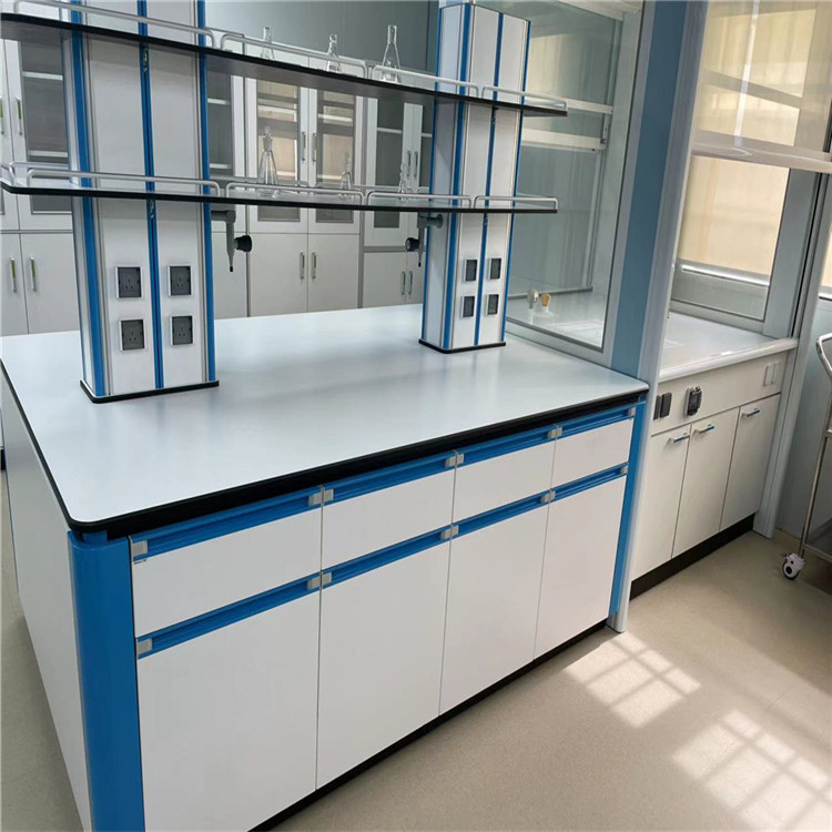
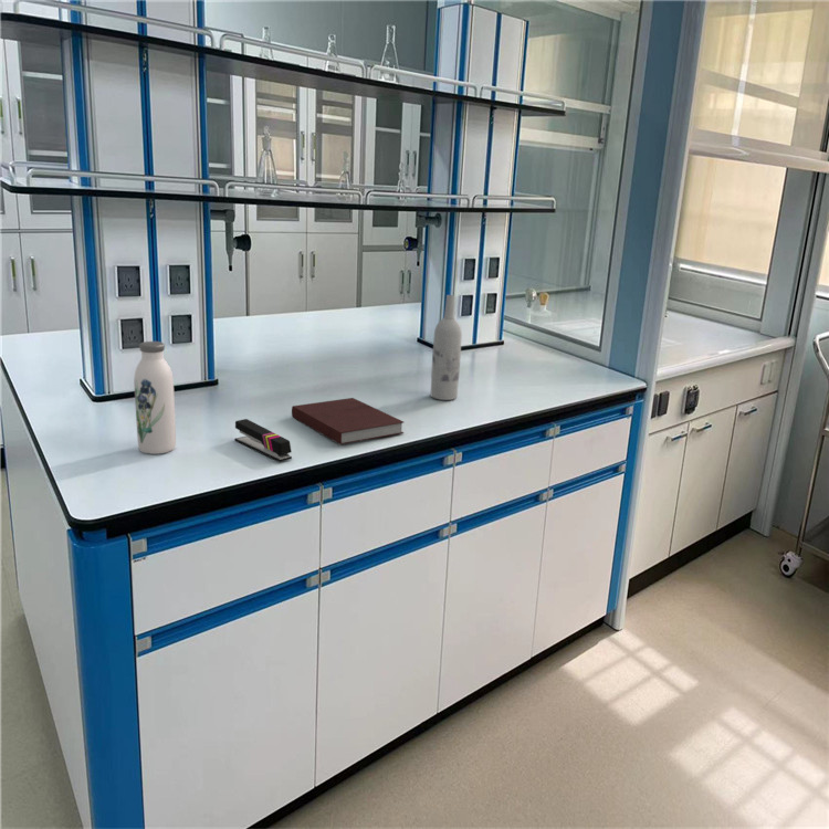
+ notebook (346, 419)
+ water bottle (154, 396)
+ stapler (262, 439)
+ wine bottle (447, 347)
